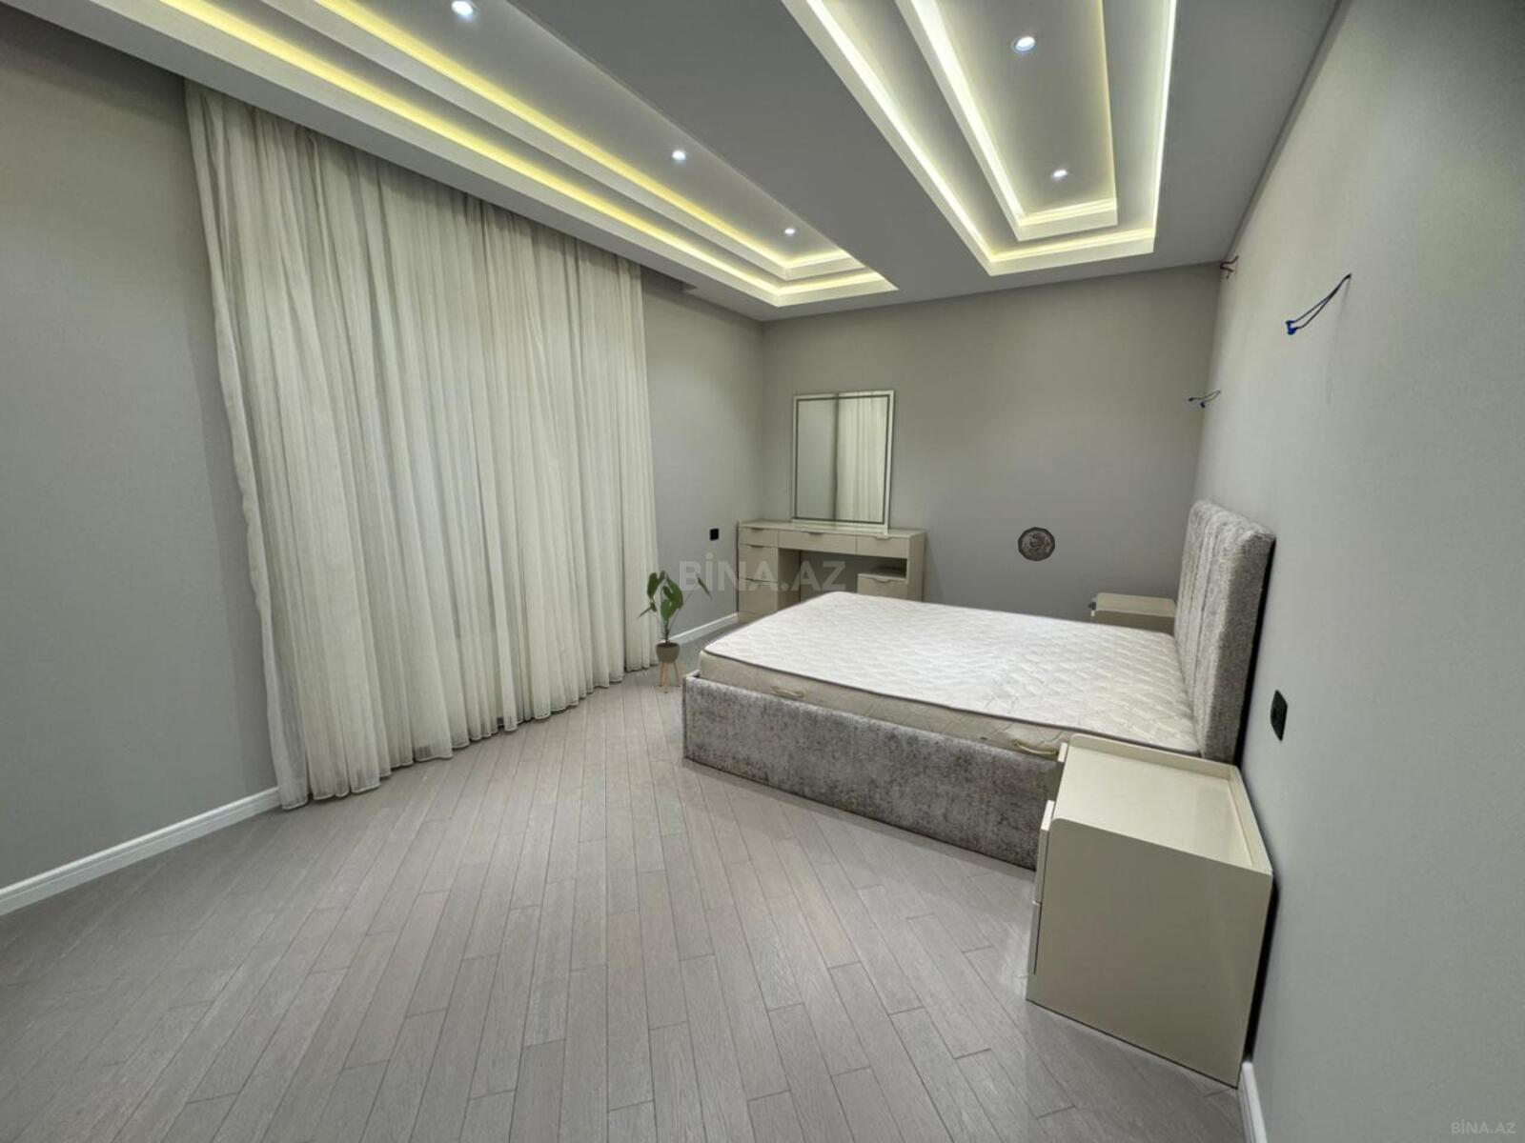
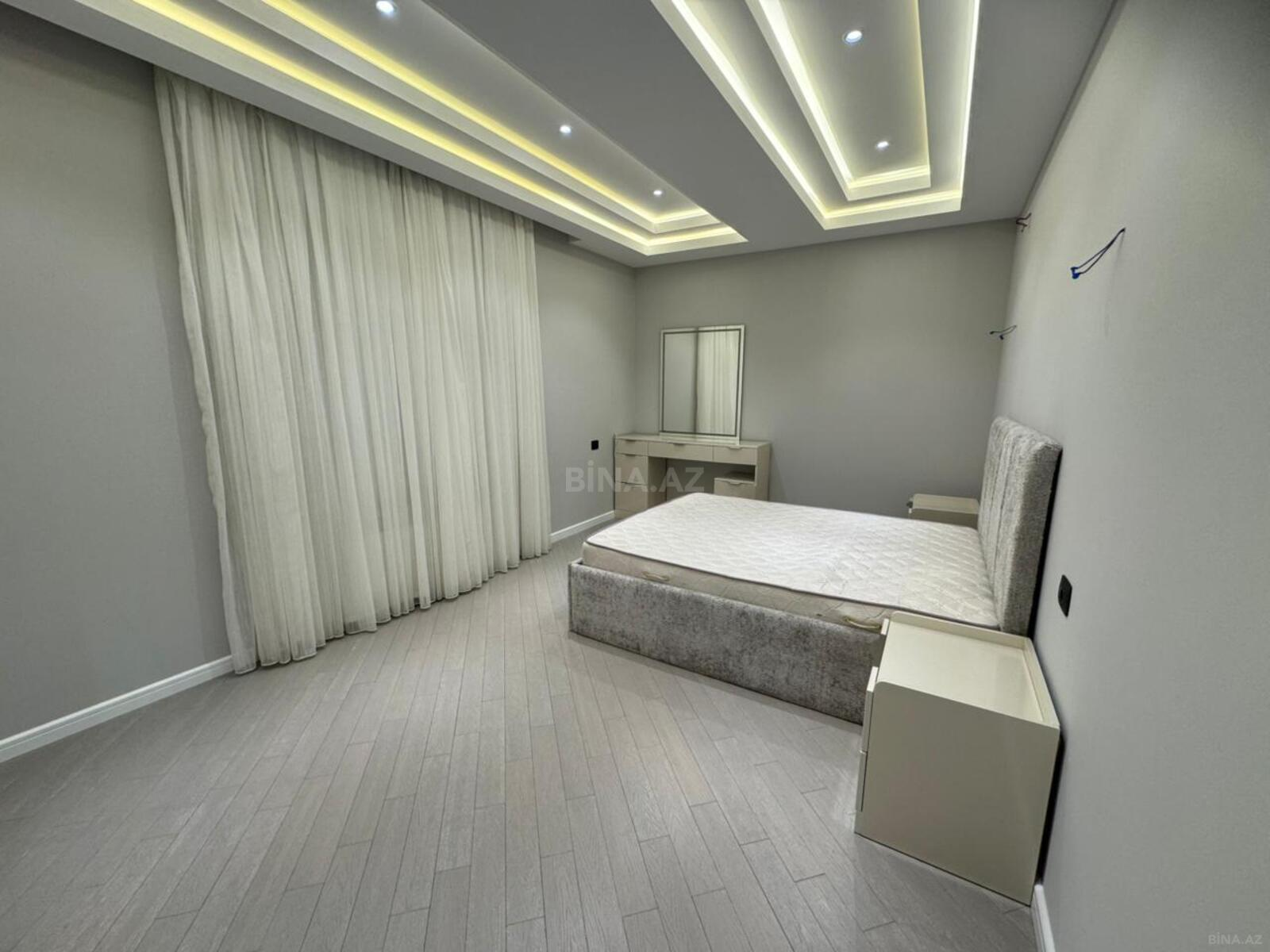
- house plant (668, 629)
- decorative plate (1036, 544)
